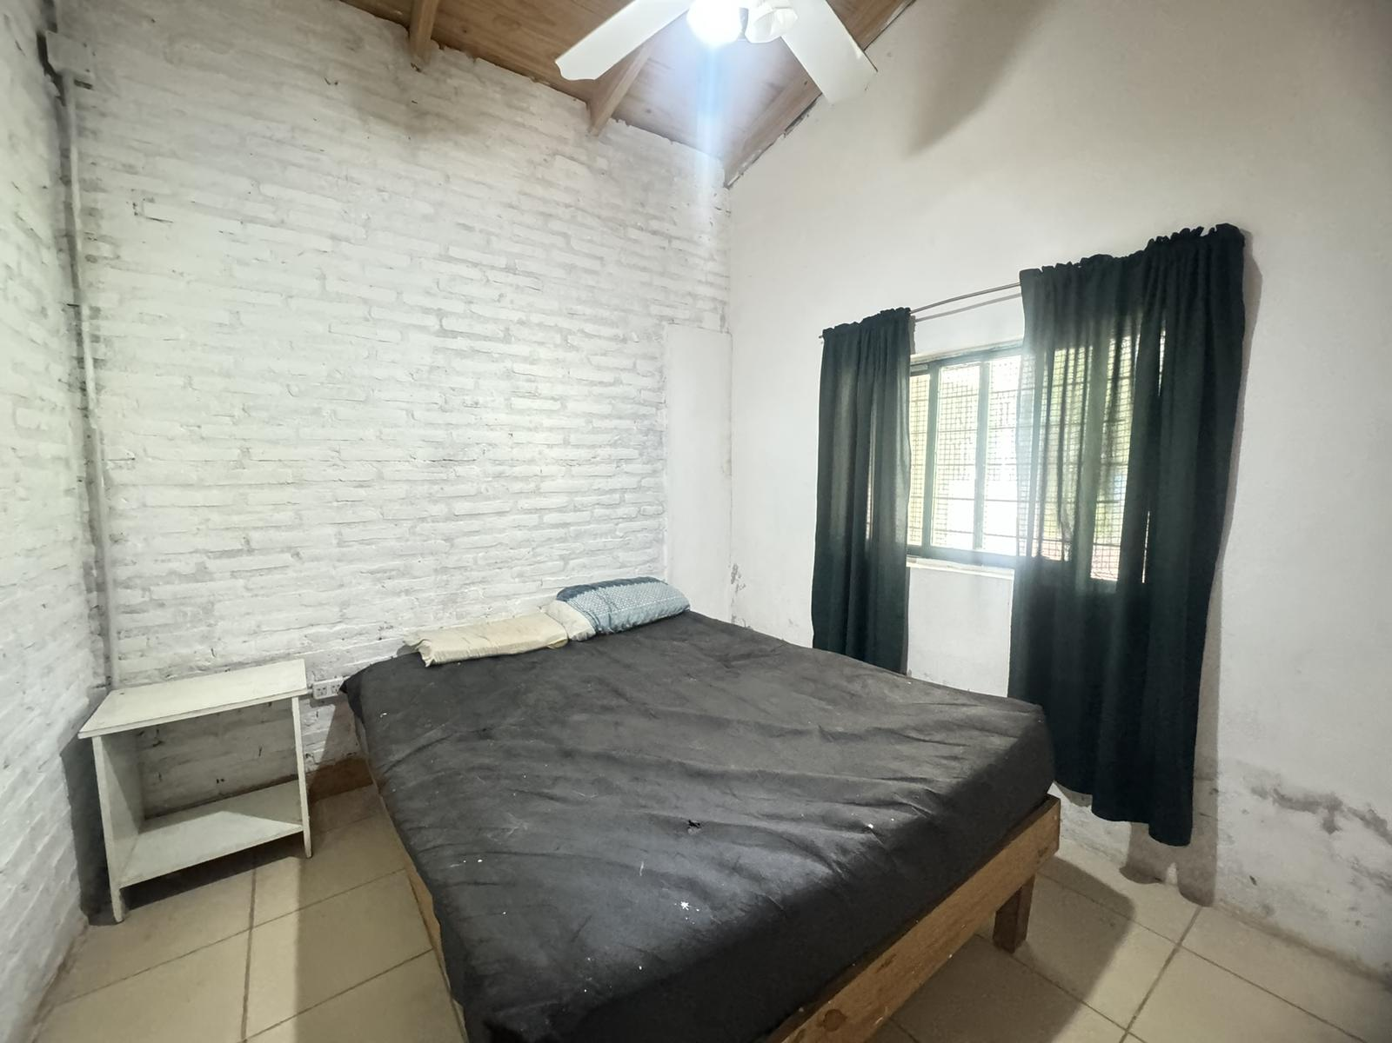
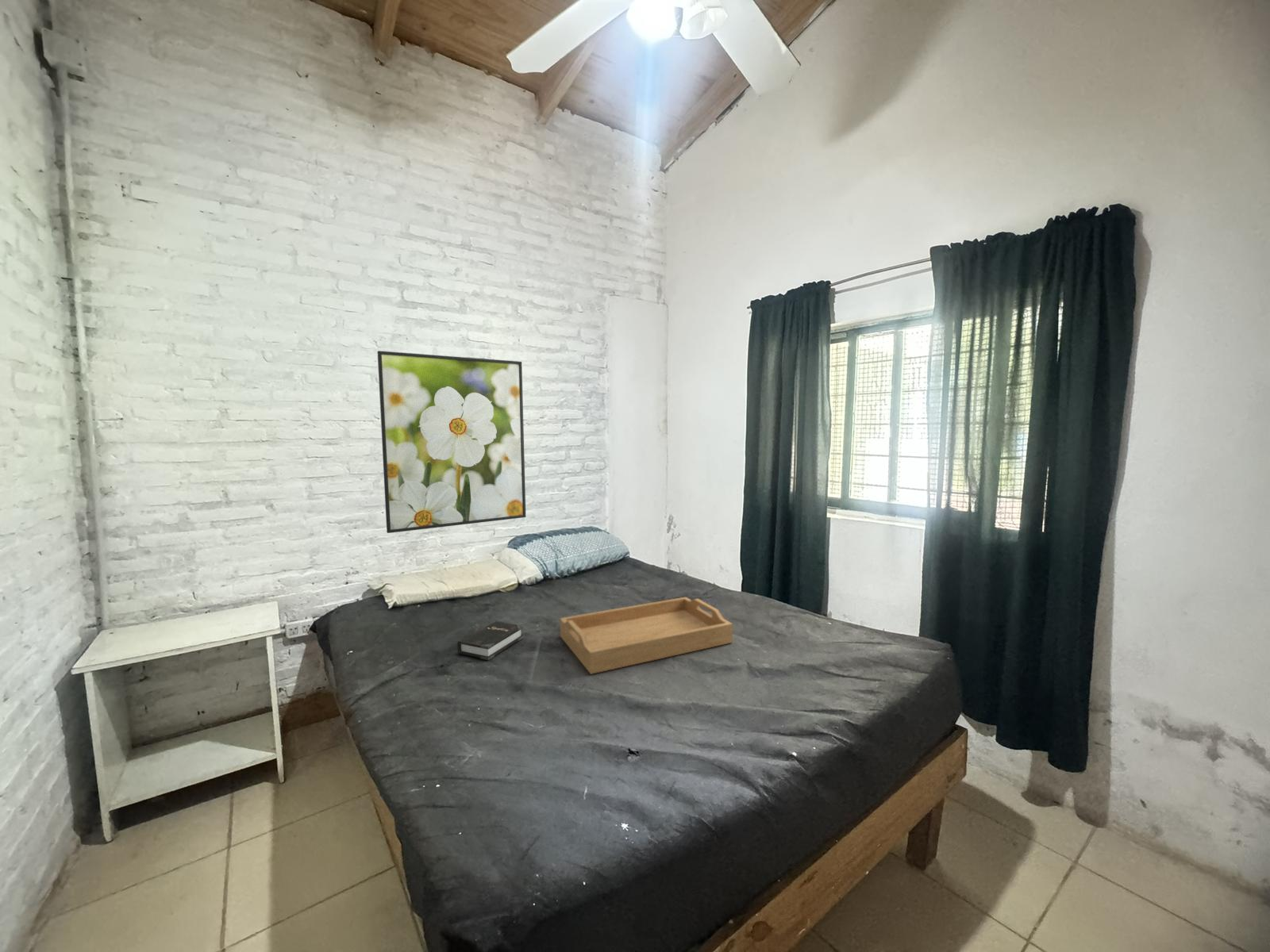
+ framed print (458, 442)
+ serving tray (645, 627)
+ hardback book (491, 639)
